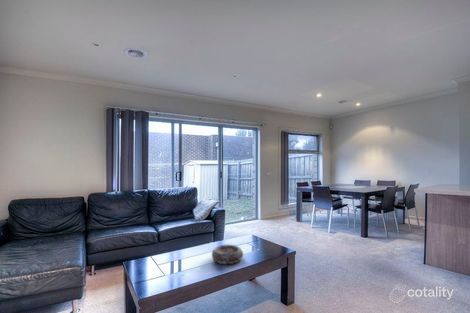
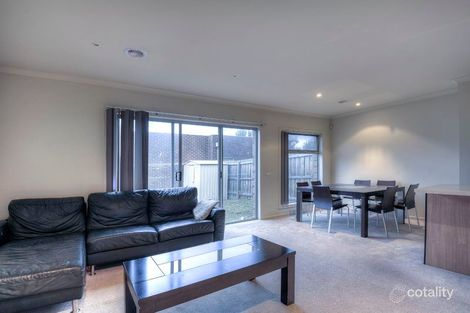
- decorative bowl (227, 254)
